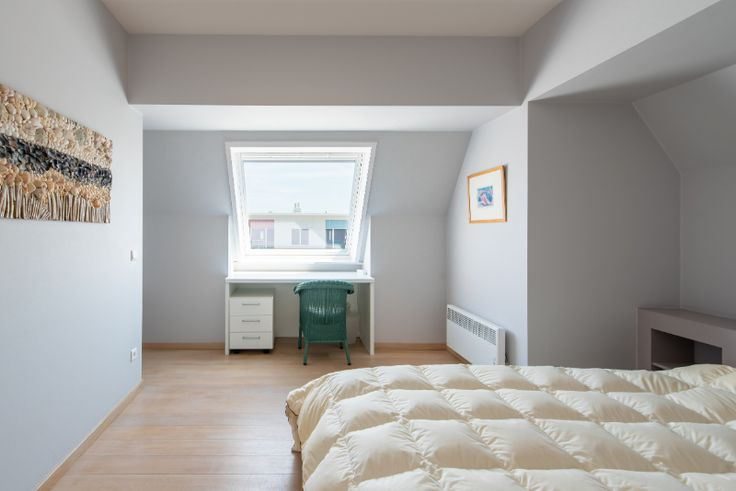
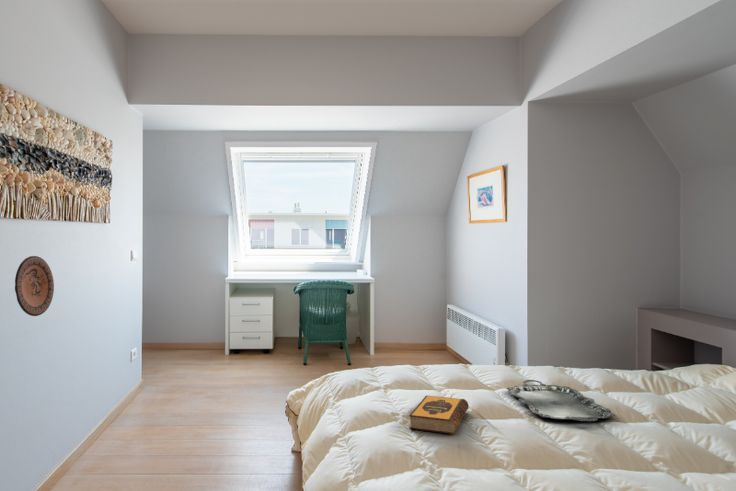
+ hardback book (440, 413)
+ serving tray (556, 400)
+ decorative plate (34, 285)
